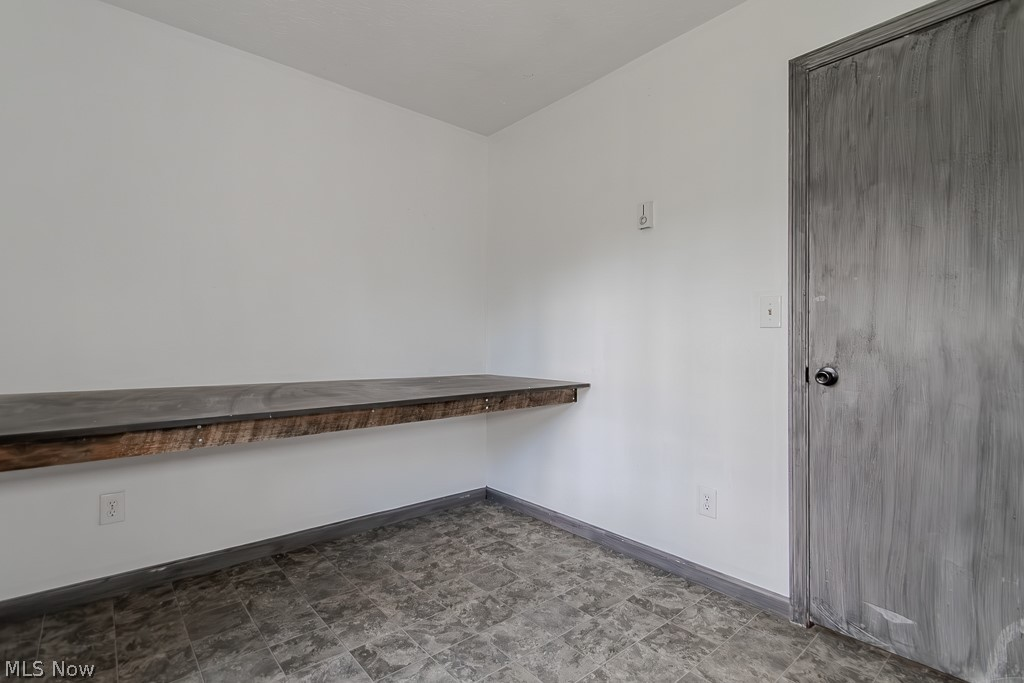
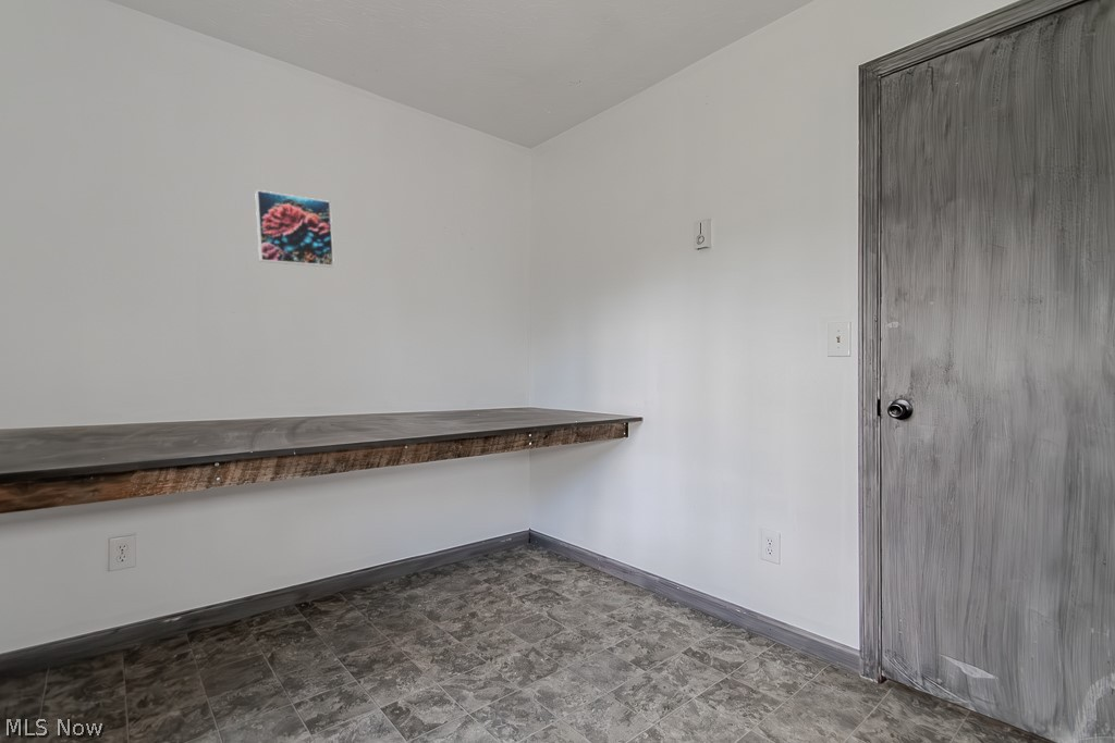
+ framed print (296, 230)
